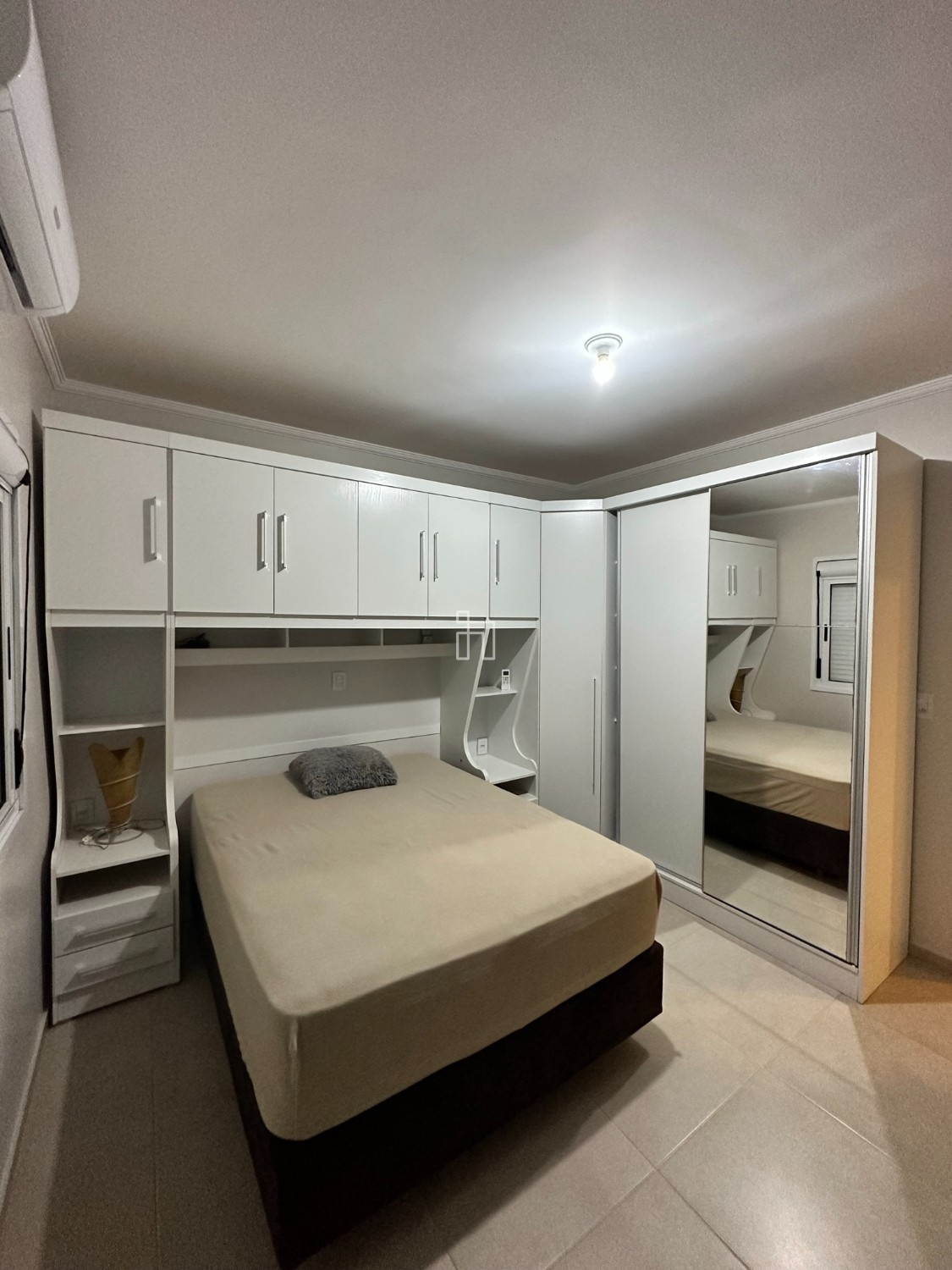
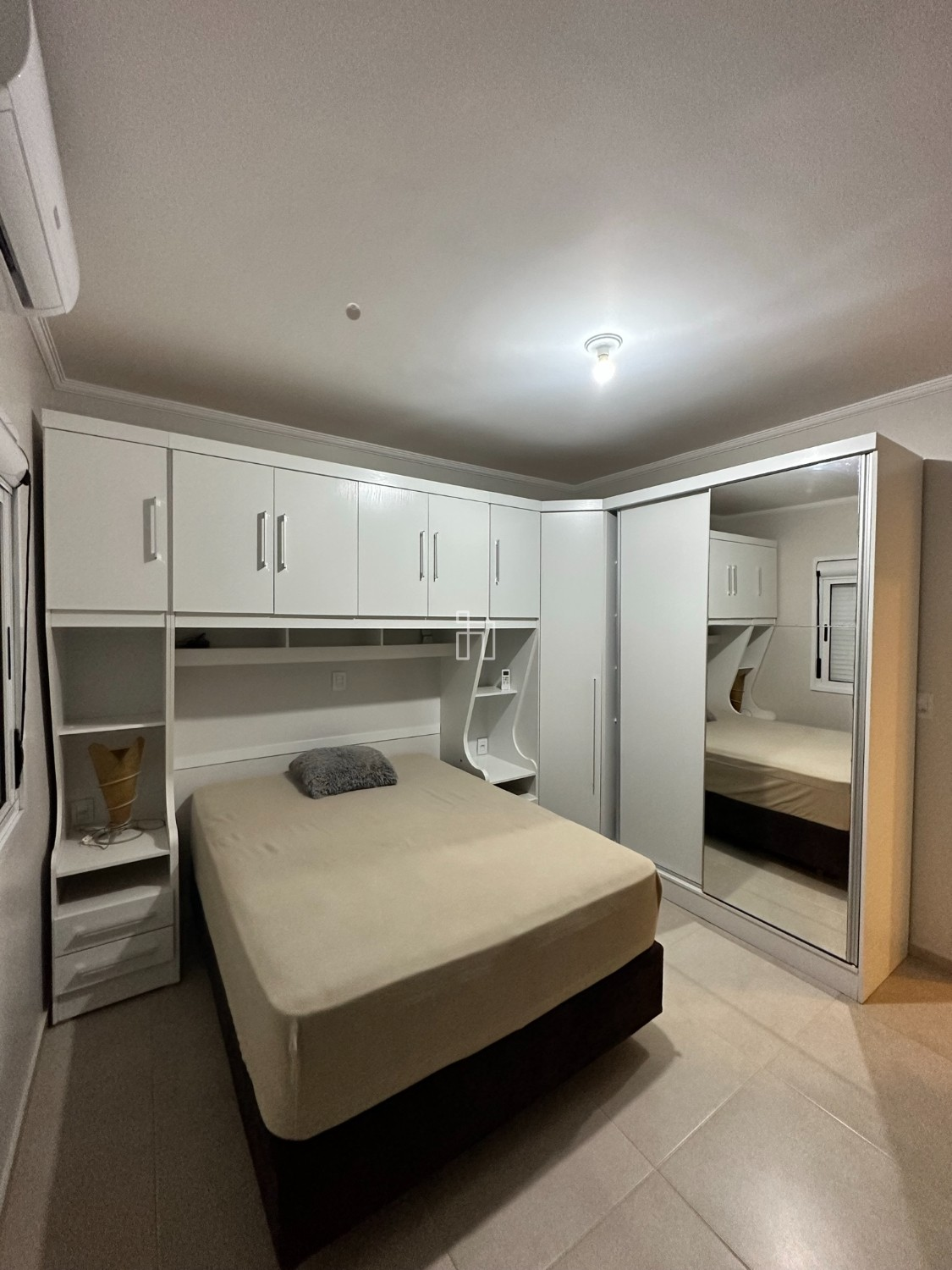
+ eyeball (353, 312)
